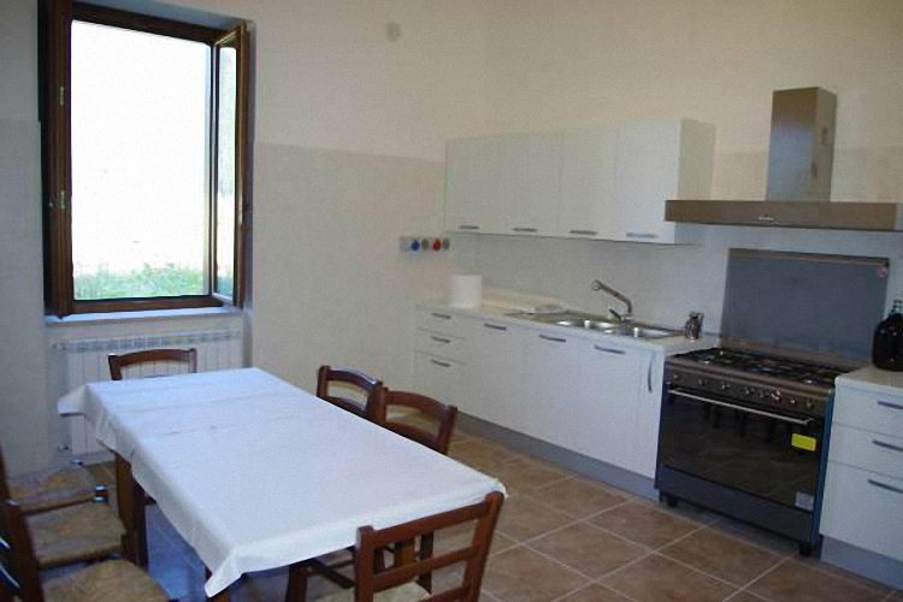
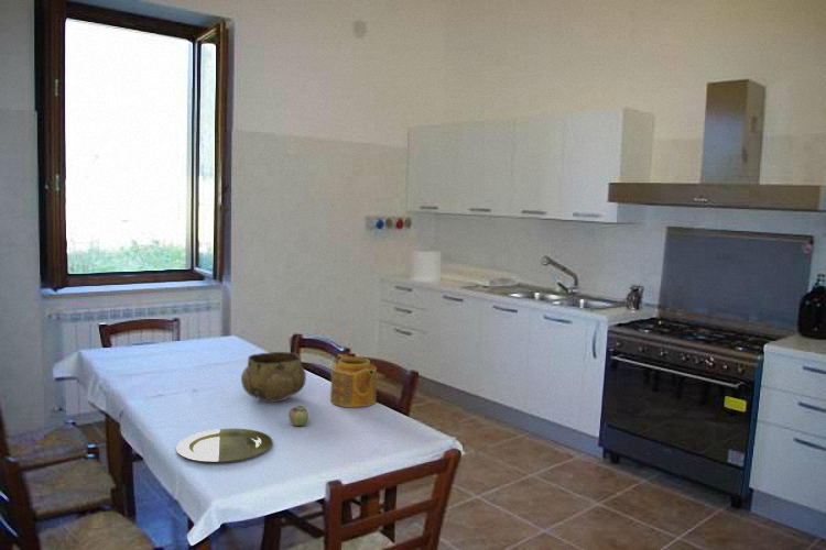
+ apple (297, 415)
+ decorative bowl (273, 377)
+ teapot (355, 381)
+ plate (225, 444)
